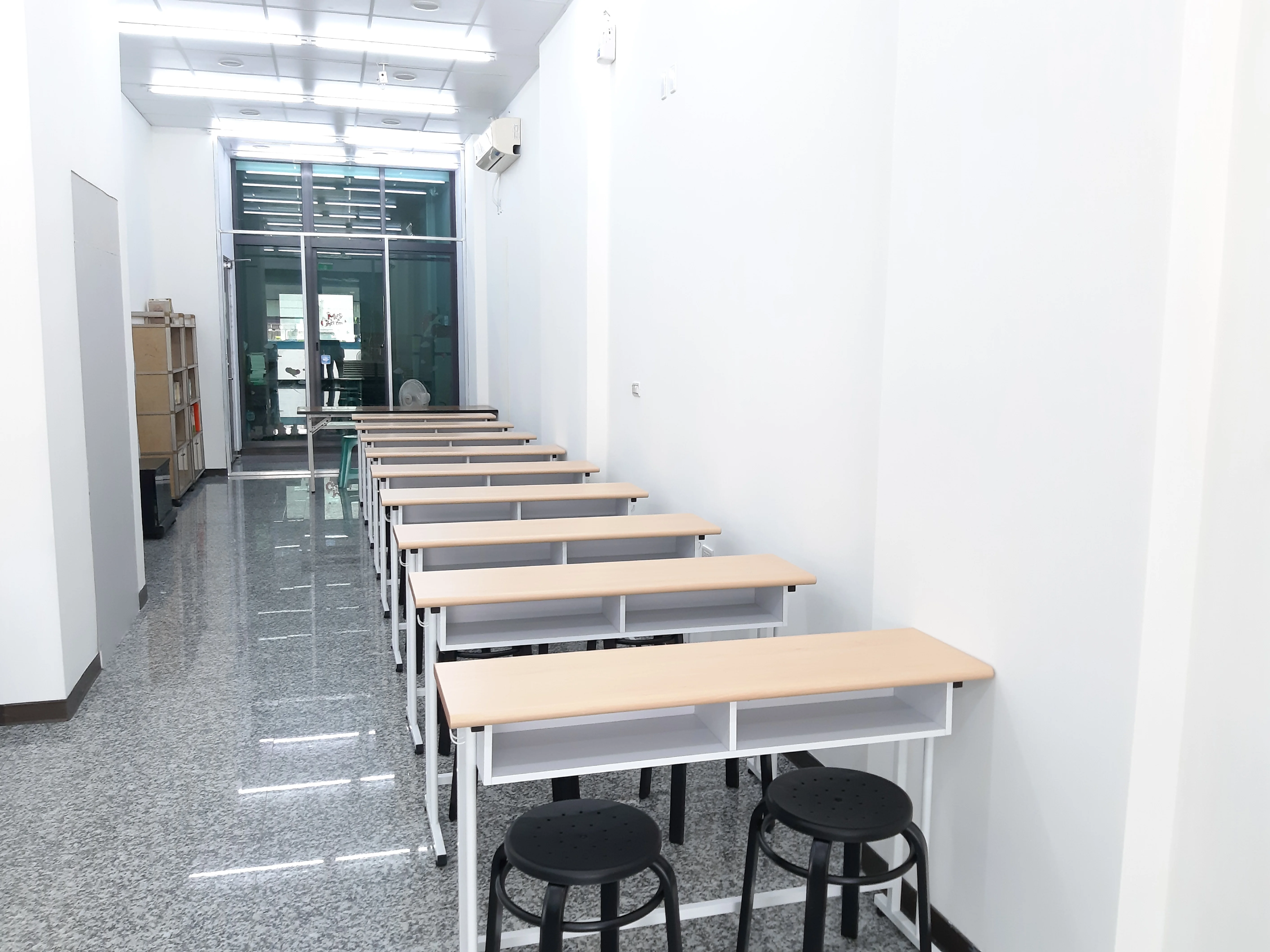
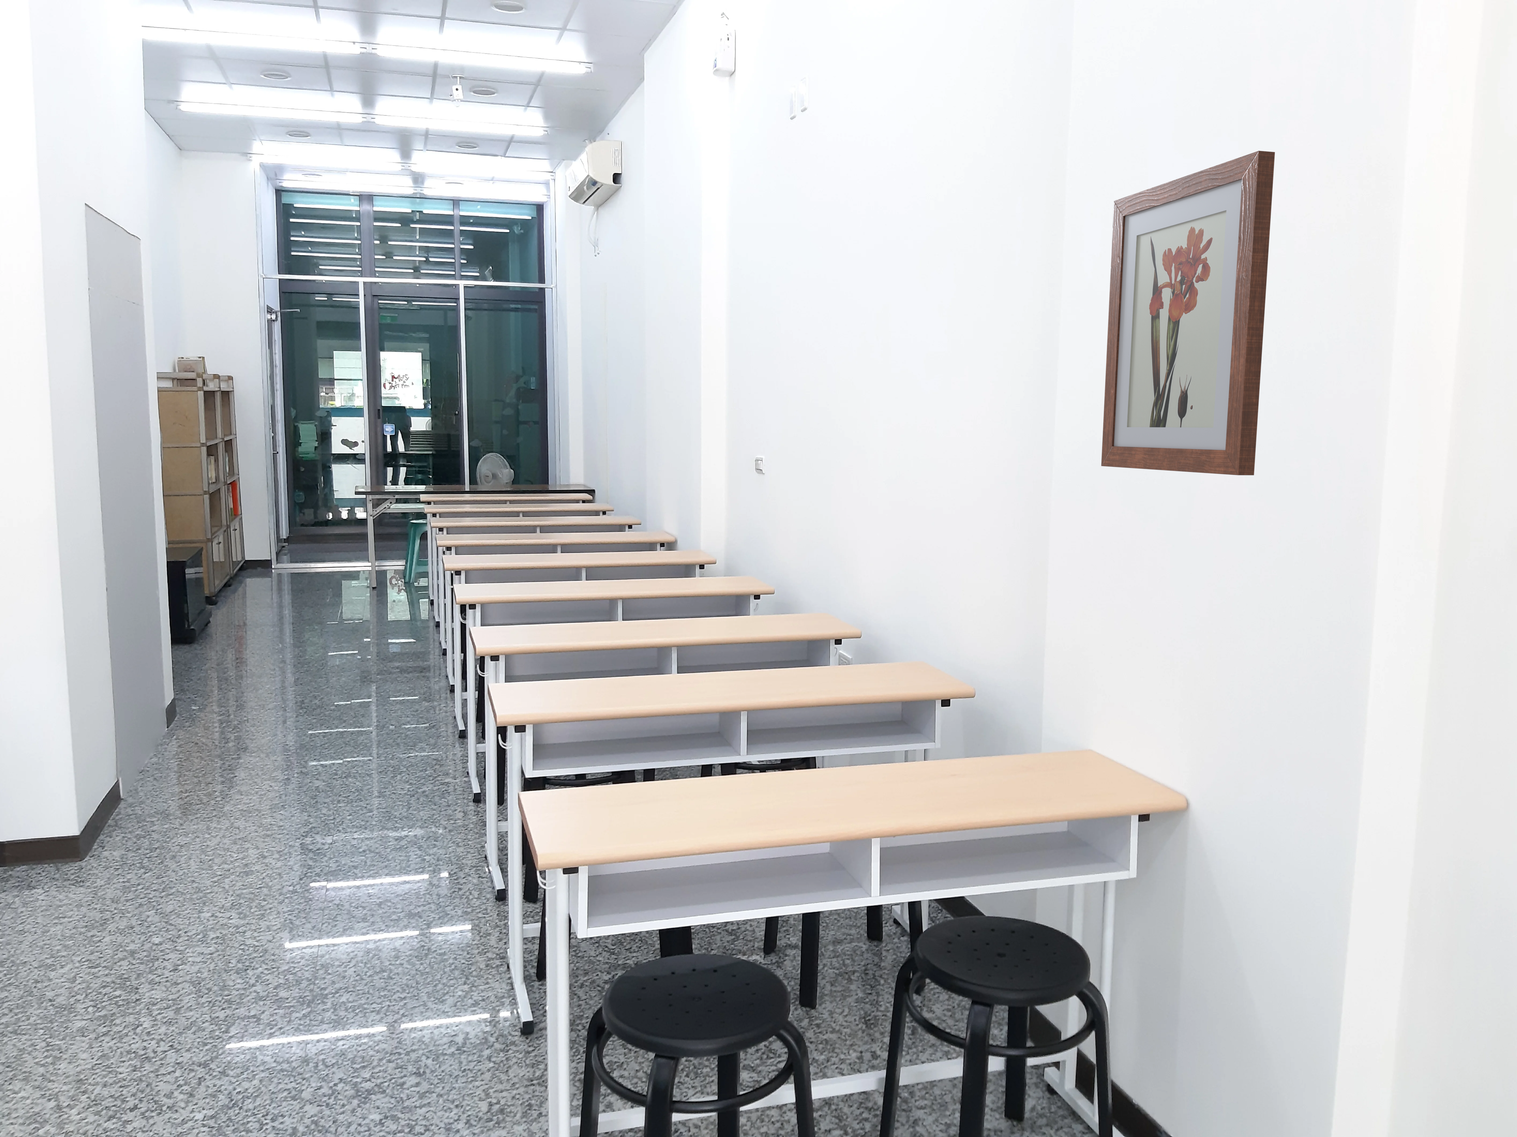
+ wall art (1178, 326)
